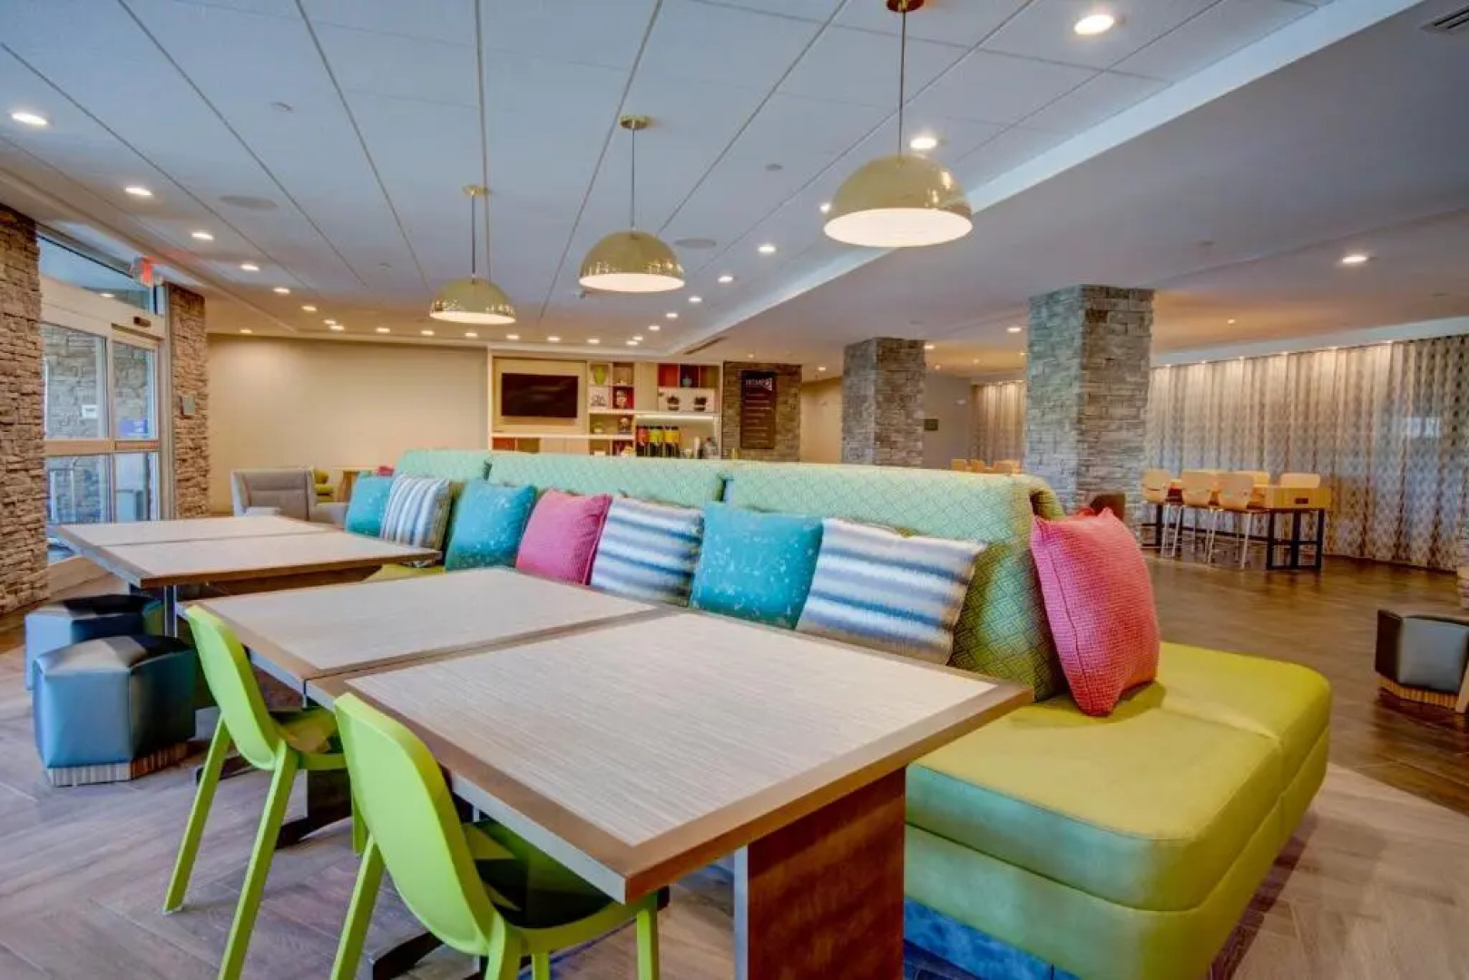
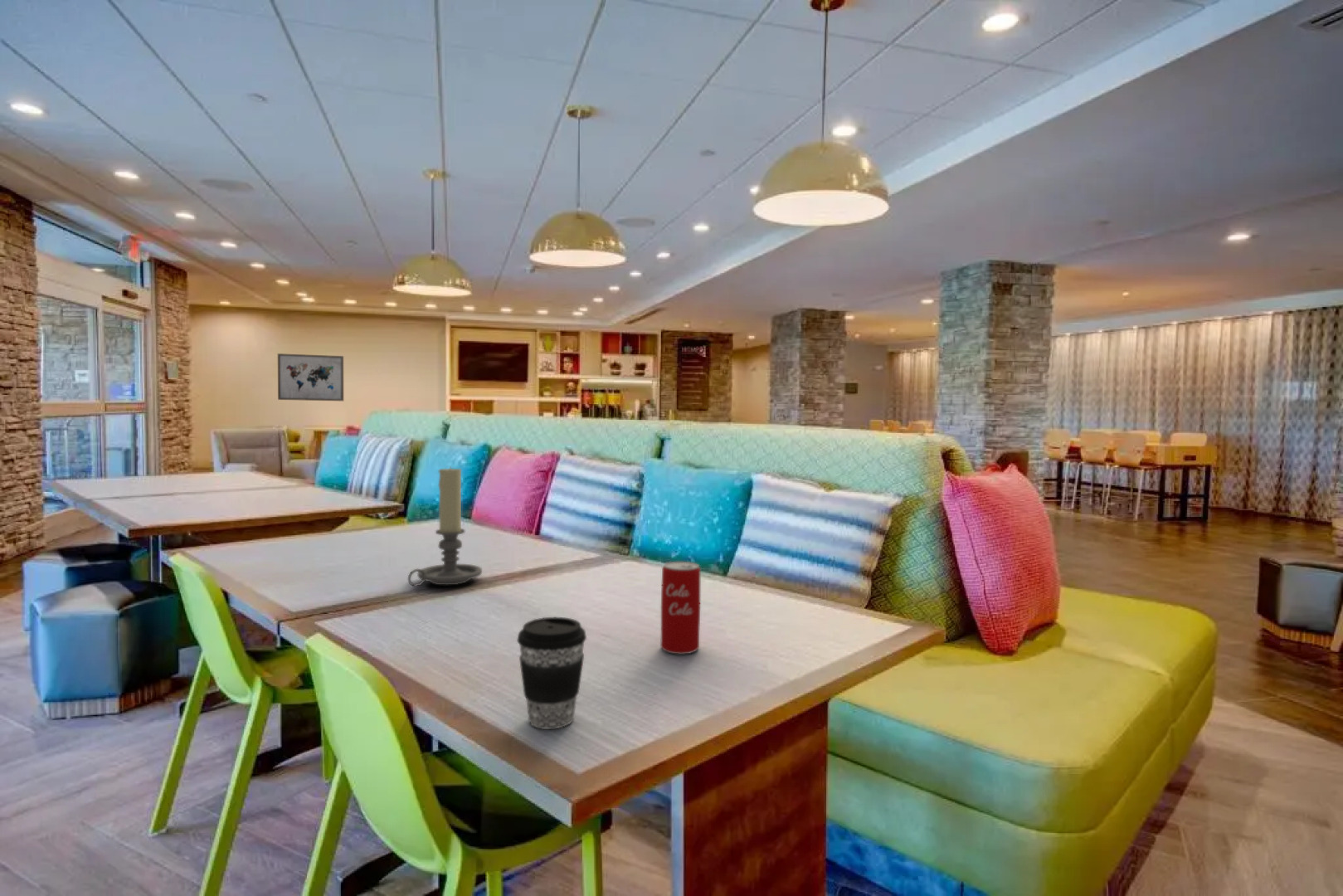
+ beverage can (680, 606)
+ candle holder (444, 524)
+ wall art (311, 377)
+ coffee cup (552, 672)
